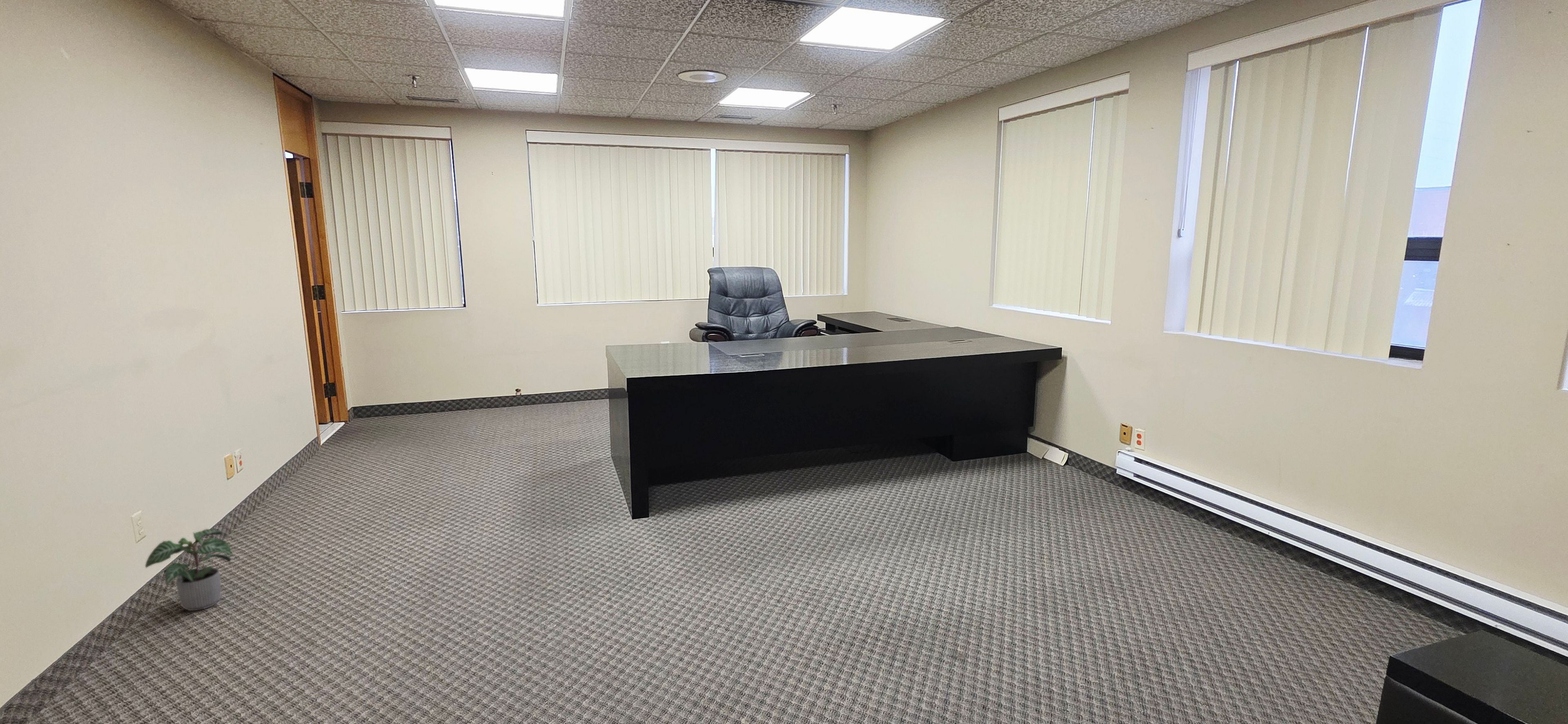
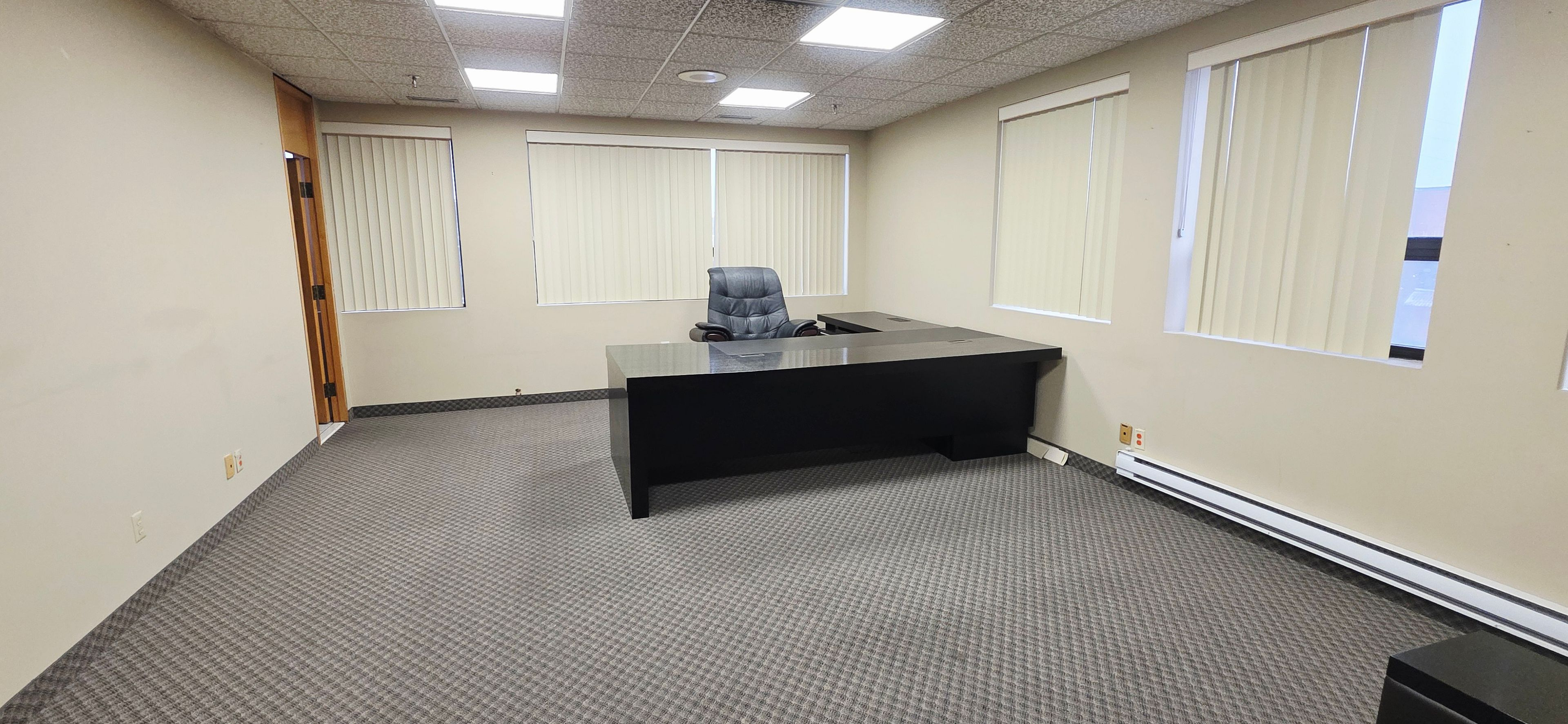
- potted plant (195, 569)
